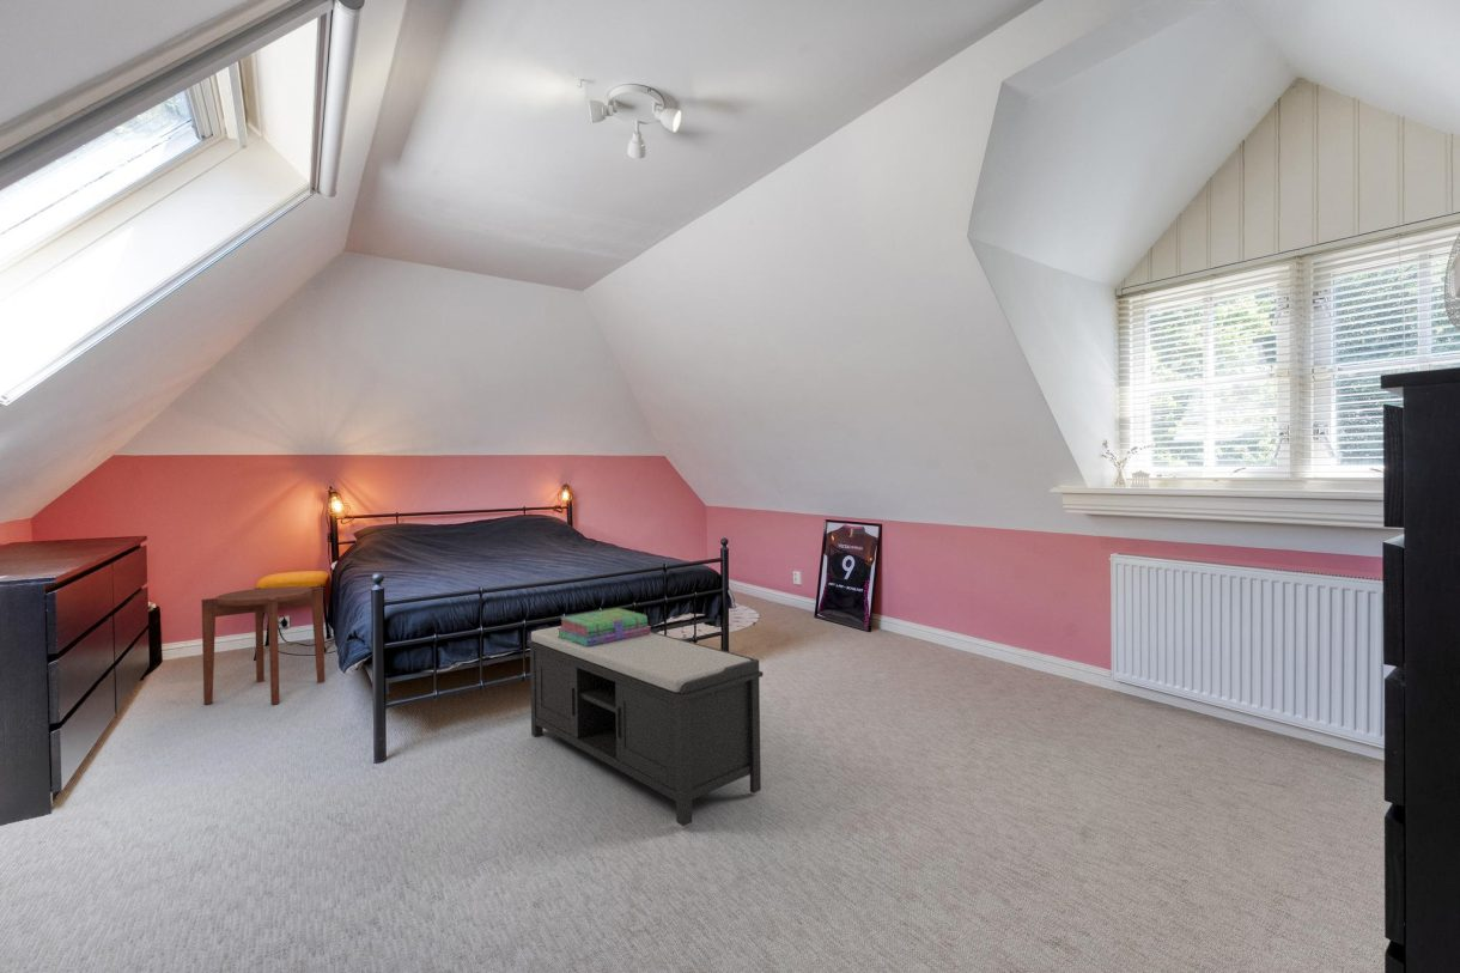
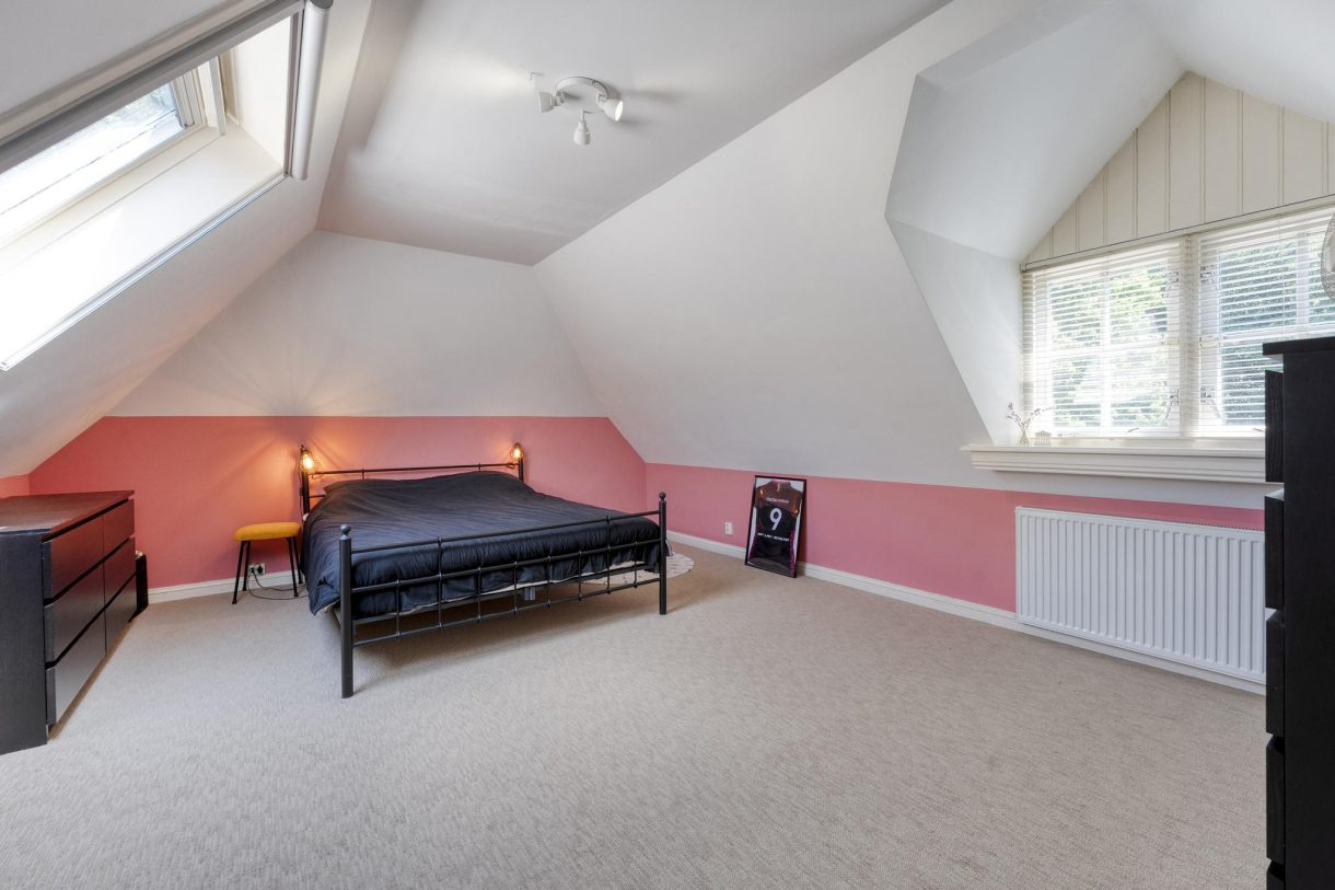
- side table (269, 641)
- bench (633, 701)
- stack of books (603, 625)
